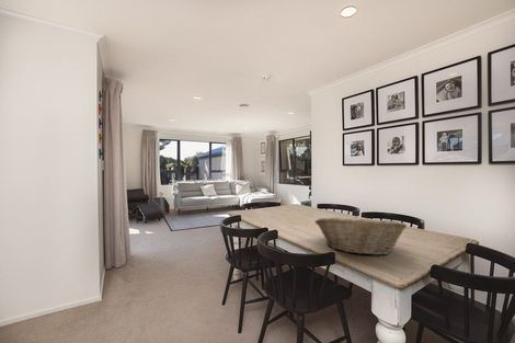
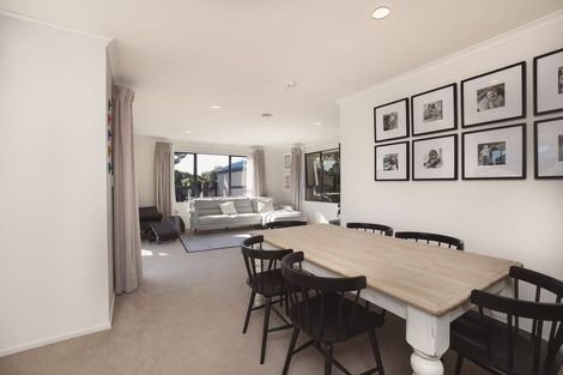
- fruit basket (357, 230)
